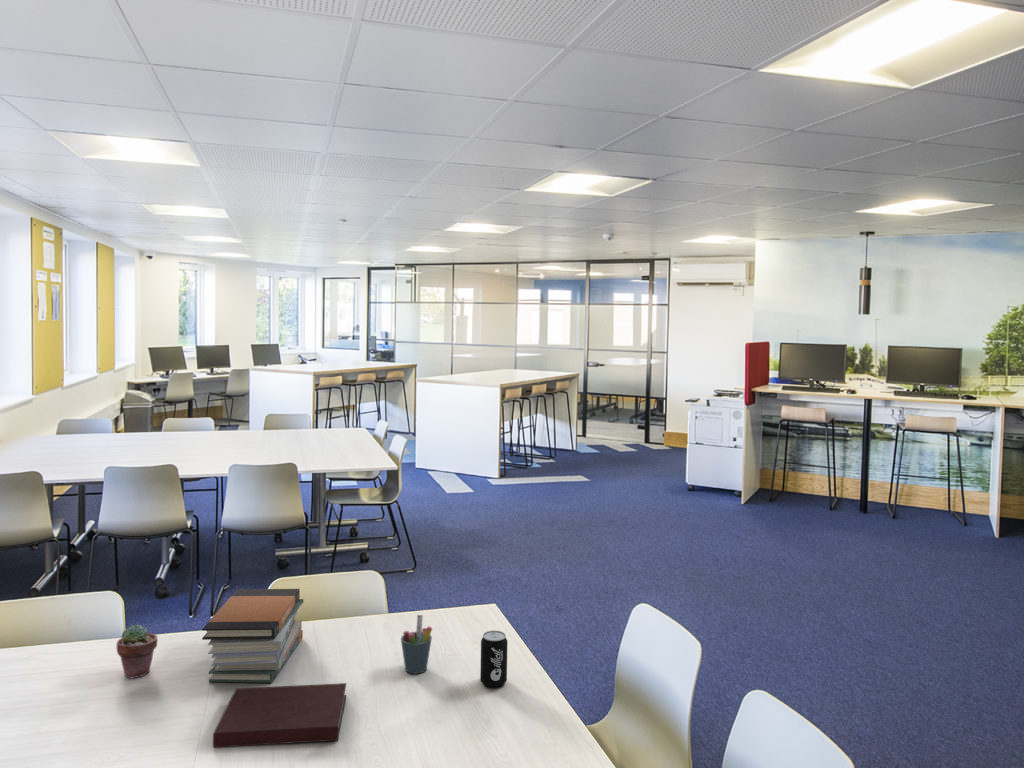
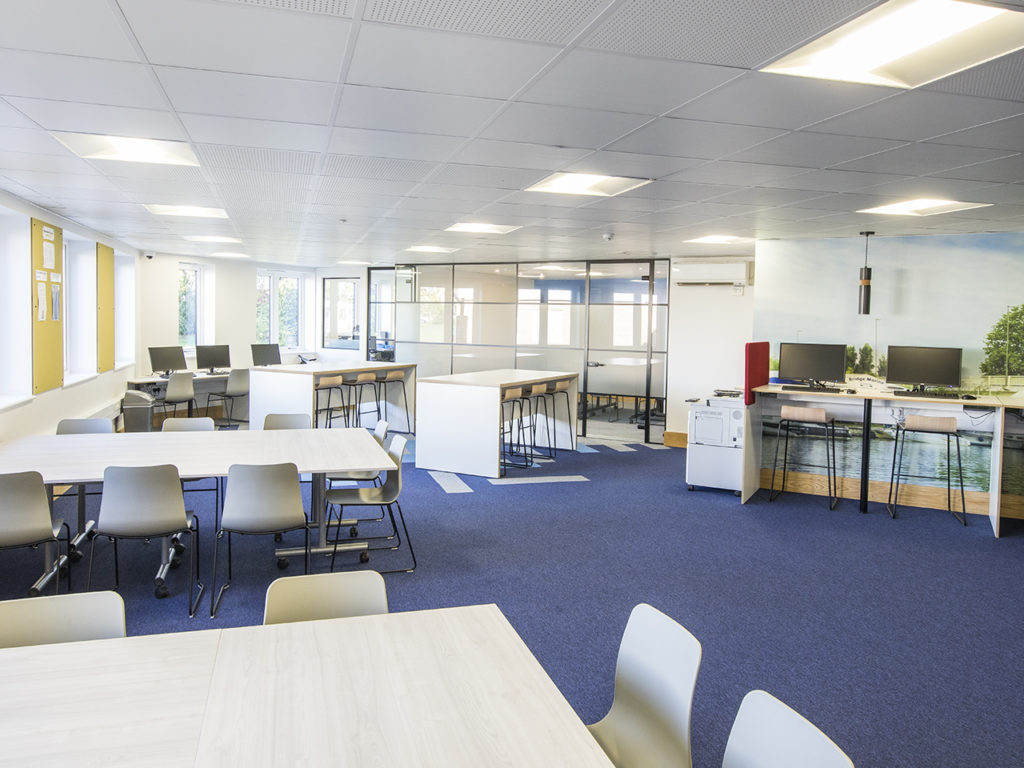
- book stack (256, 633)
- beverage can (493, 658)
- potted succulent (137, 648)
- notebook (284, 713)
- pen holder (416, 645)
